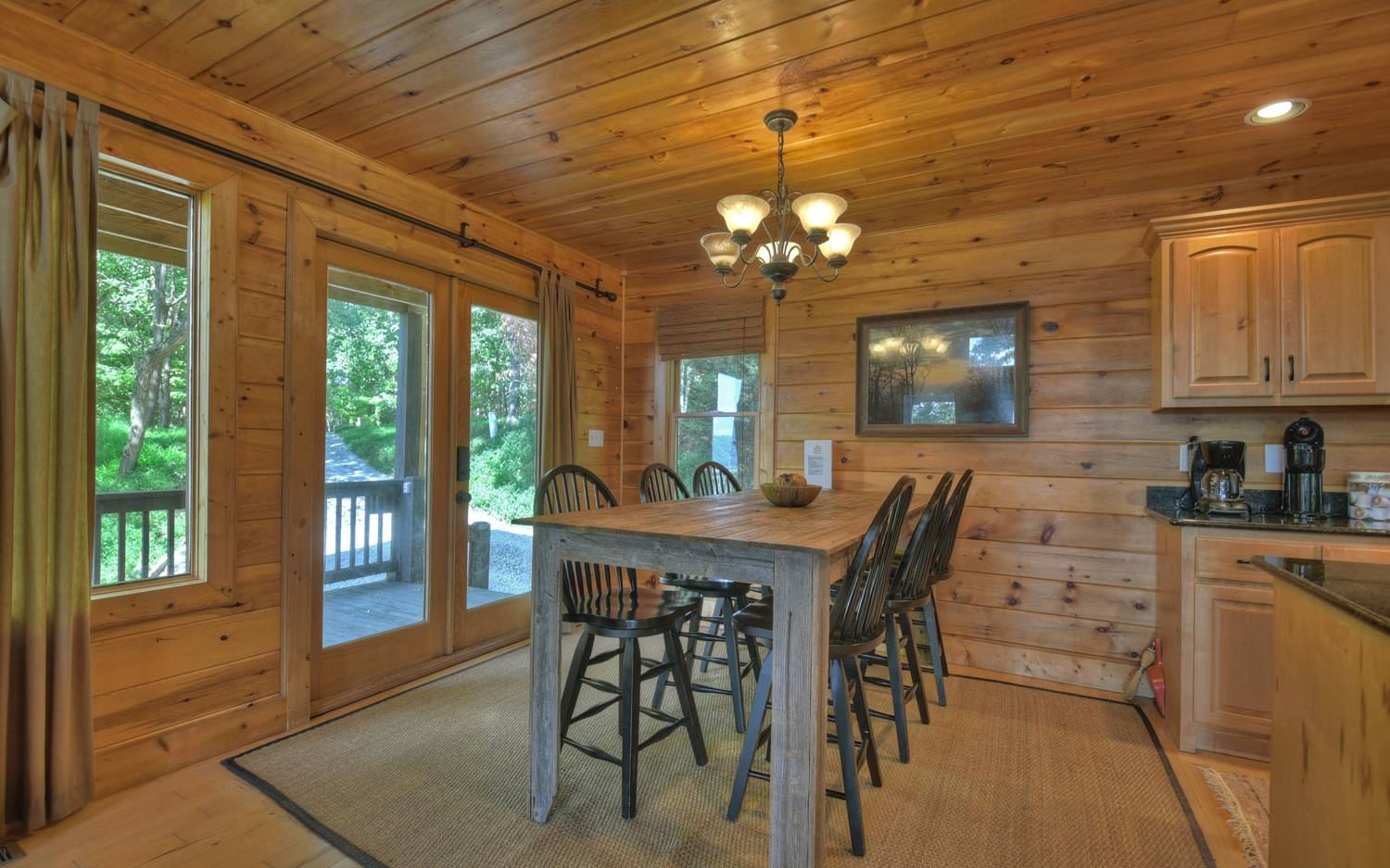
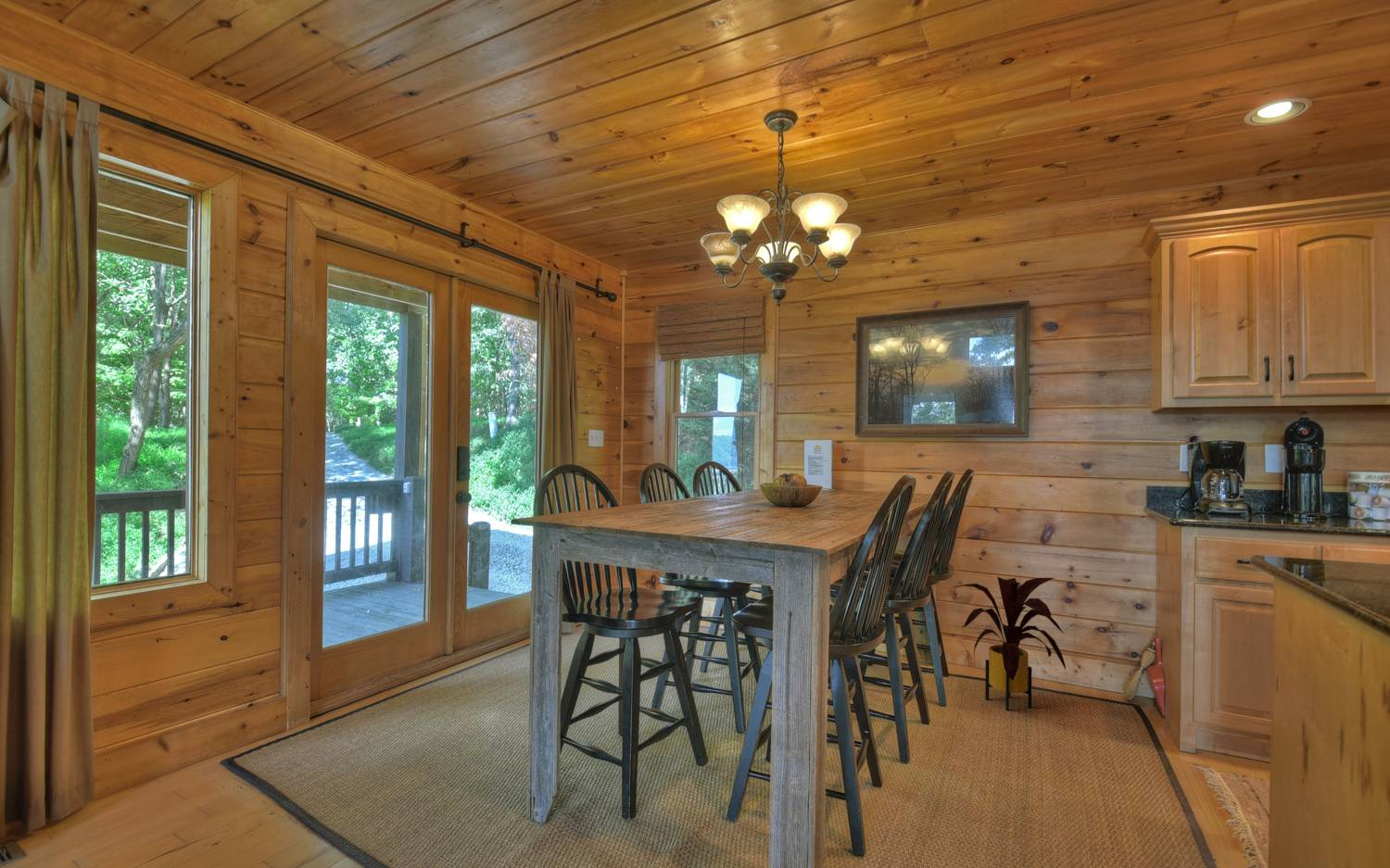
+ house plant (1006, 638)
